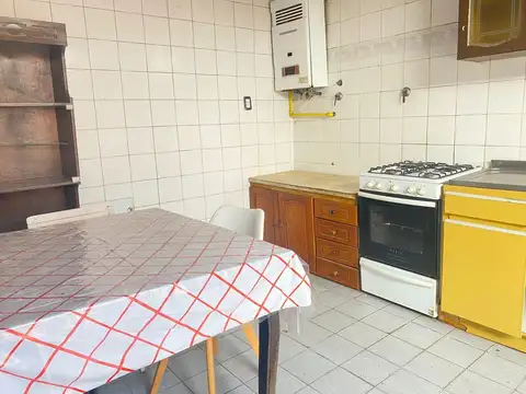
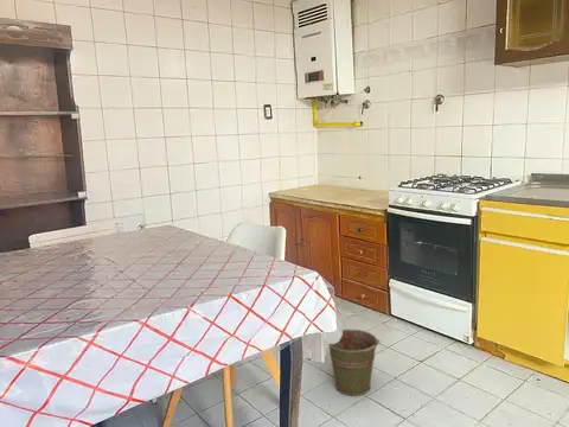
+ bucket (353, 361)
